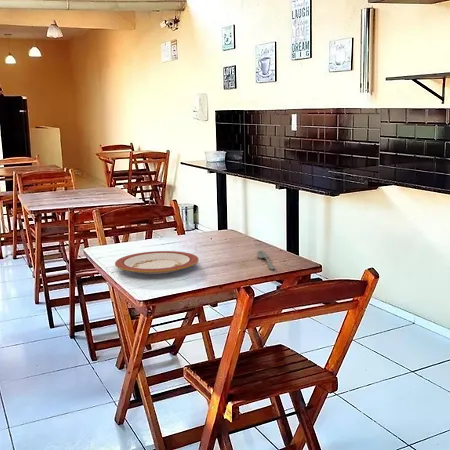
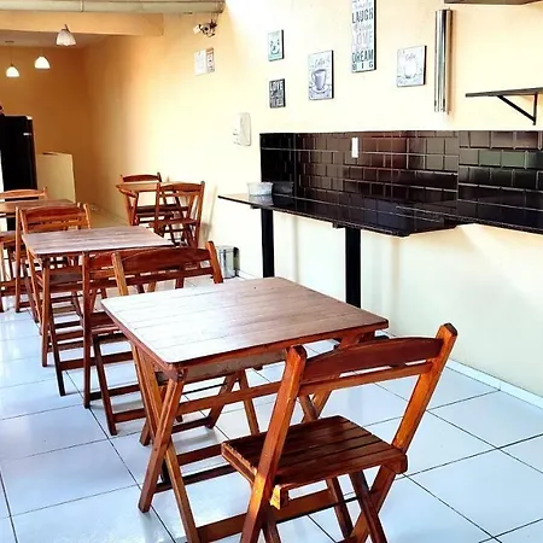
- plate (157, 263)
- spoon (266, 259)
